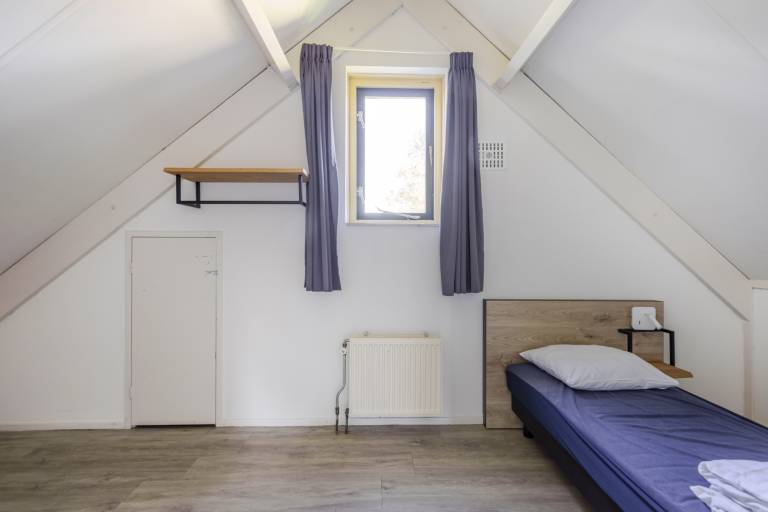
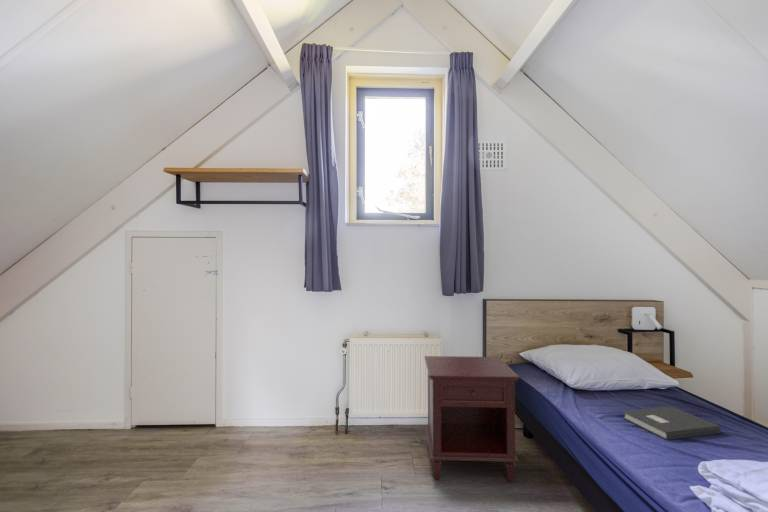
+ nightstand (467, 413)
+ book (669, 421)
